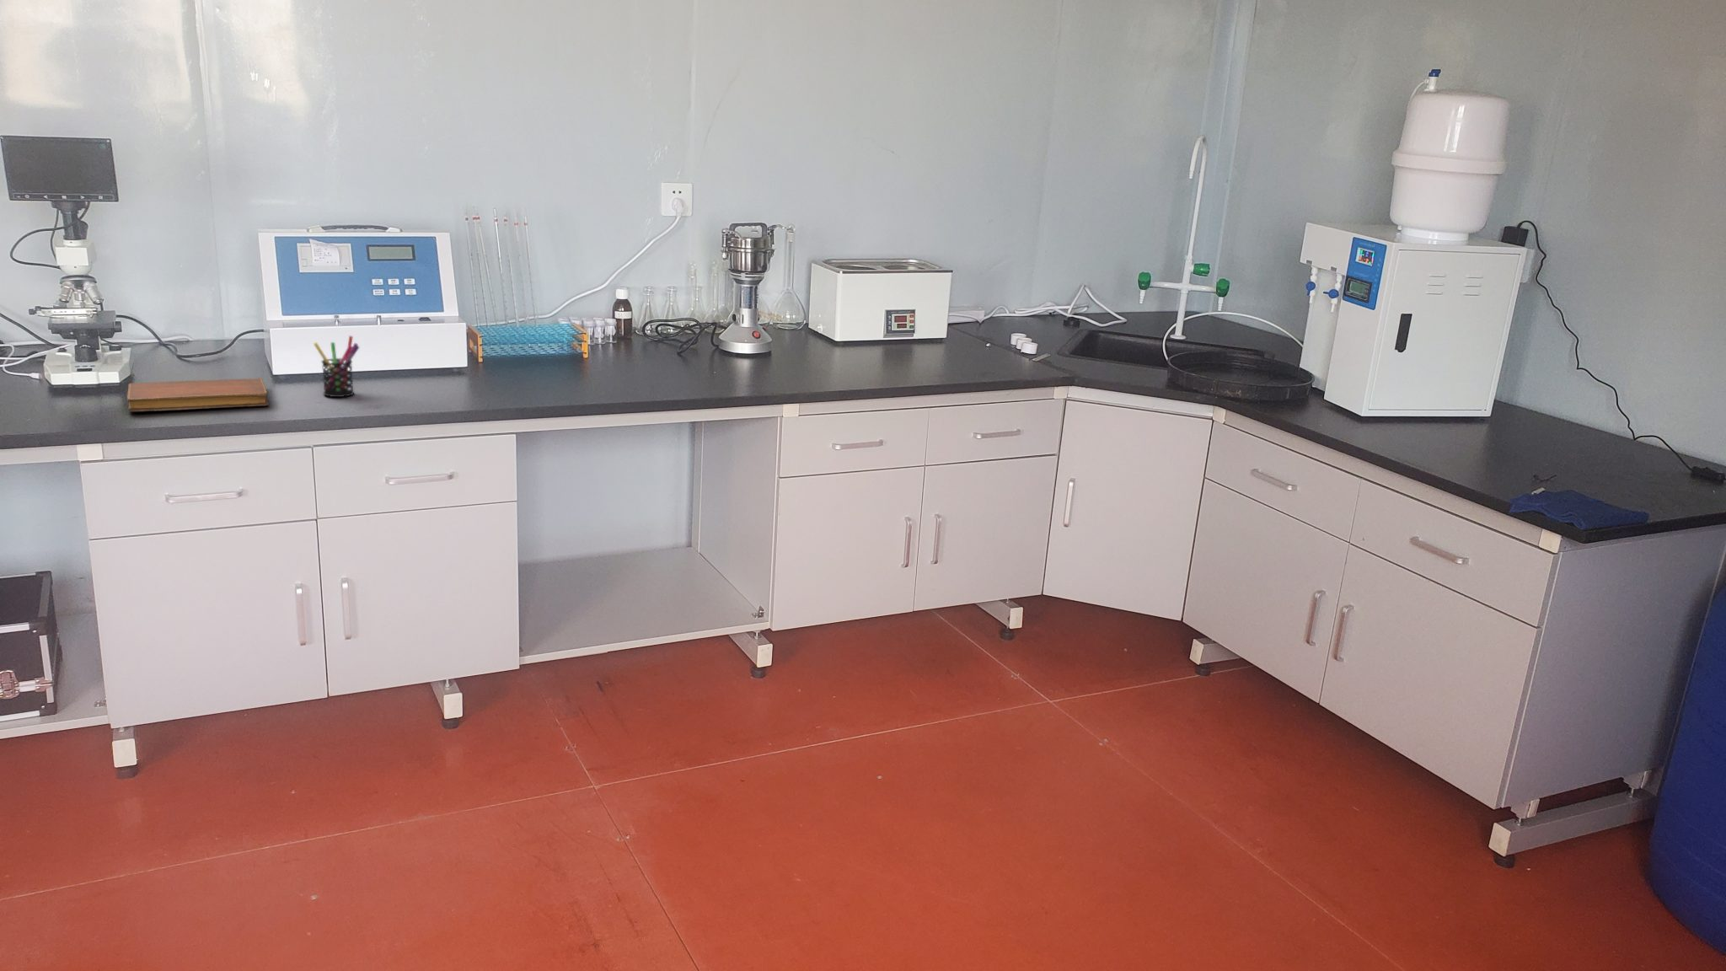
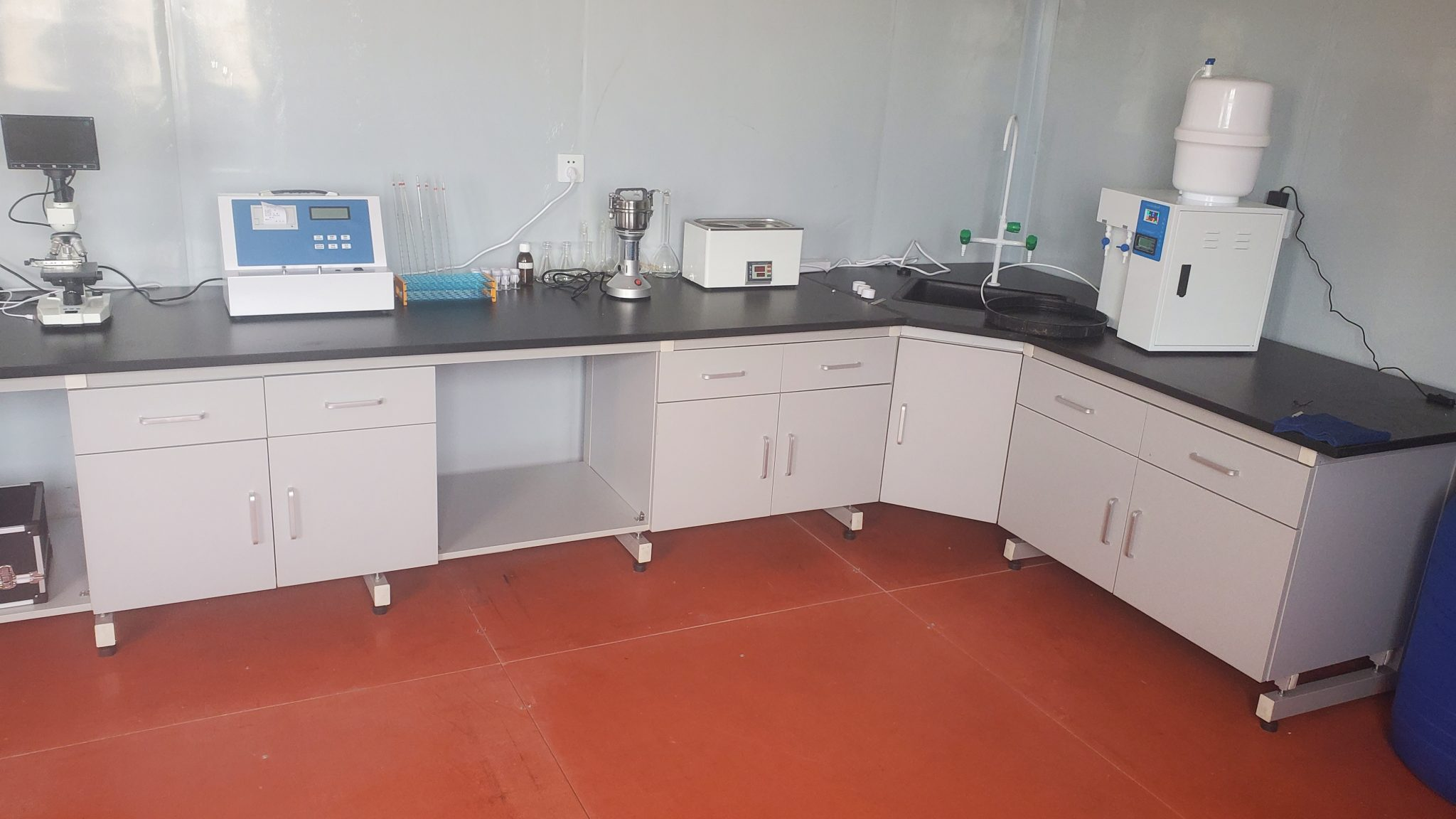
- pen holder (338, 364)
- notebook (198, 394)
